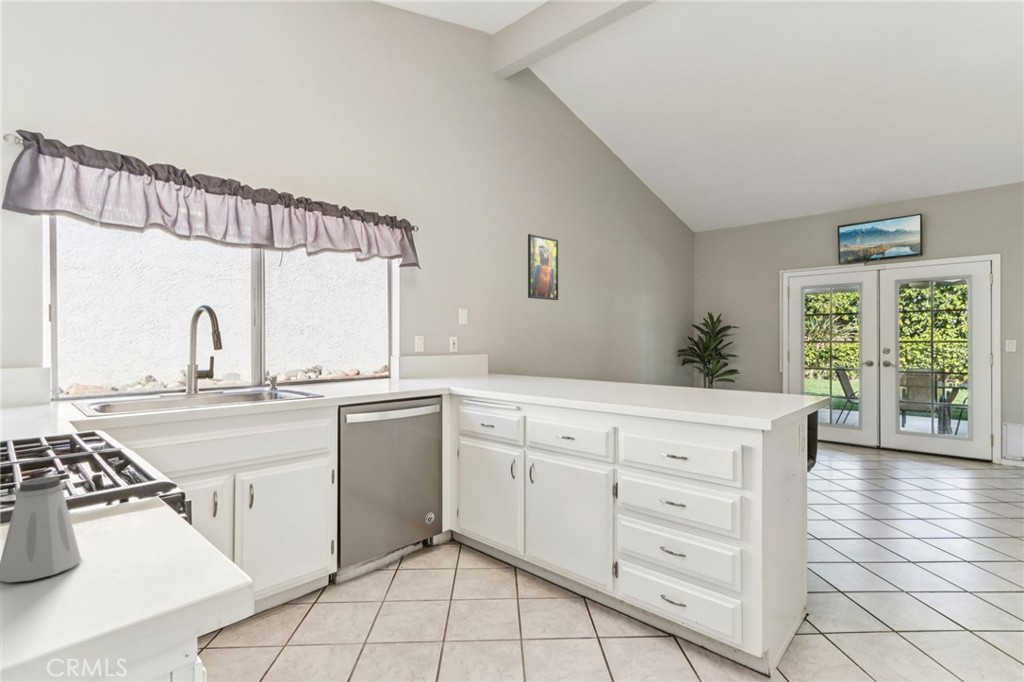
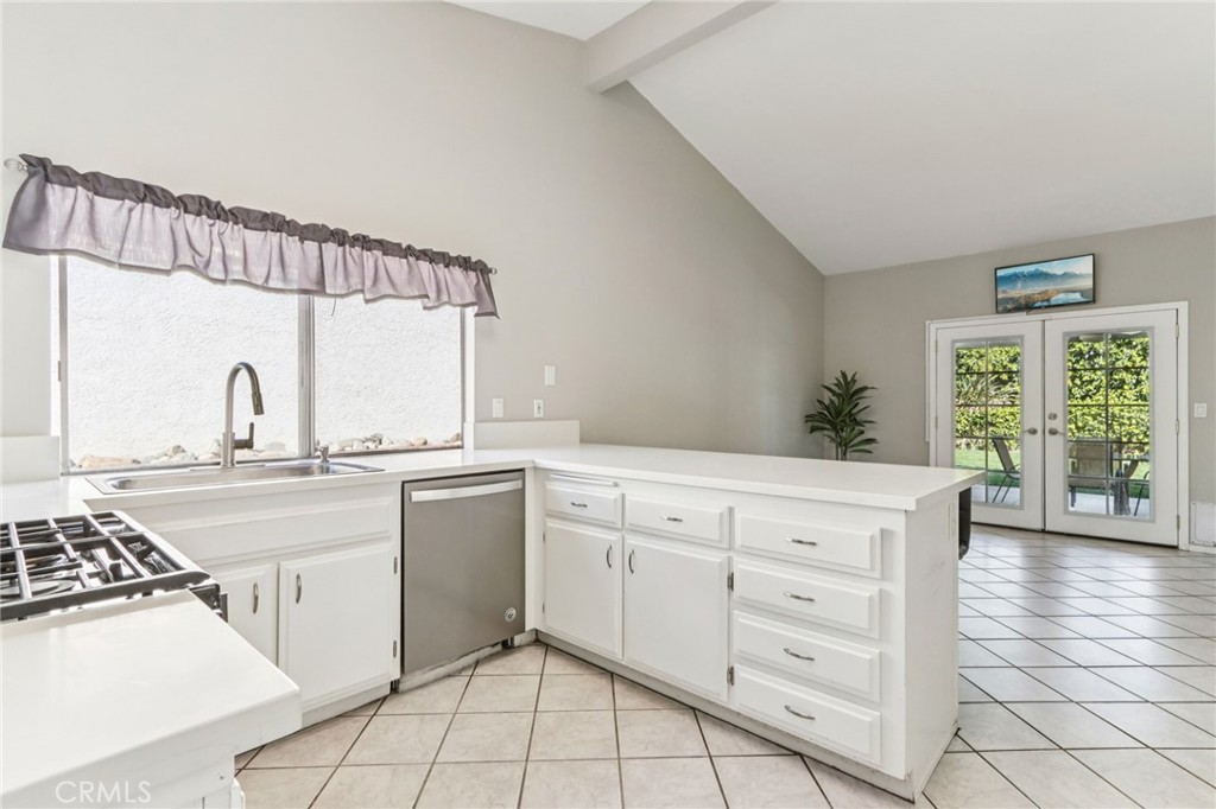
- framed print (543, 268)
- saltshaker (40, 524)
